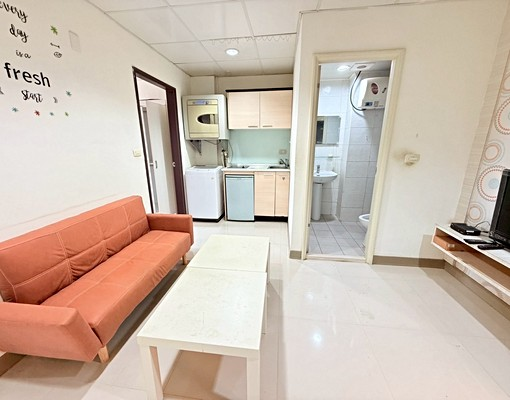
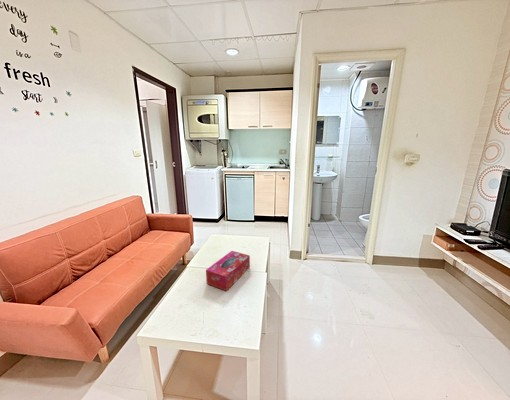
+ tissue box (229, 268)
